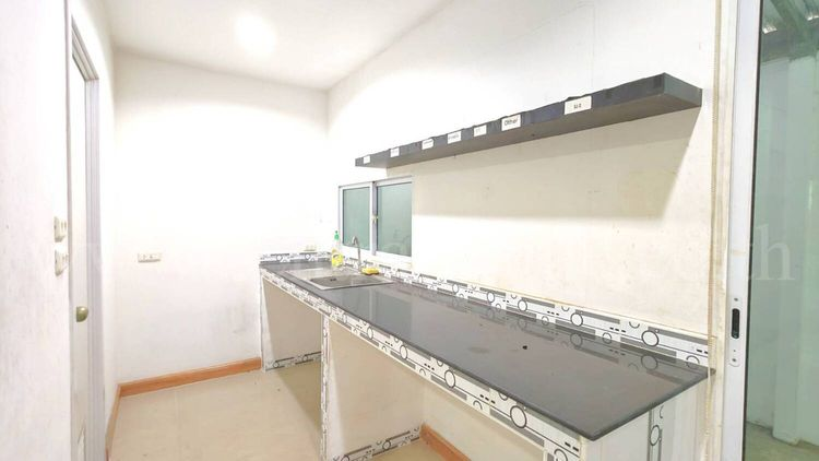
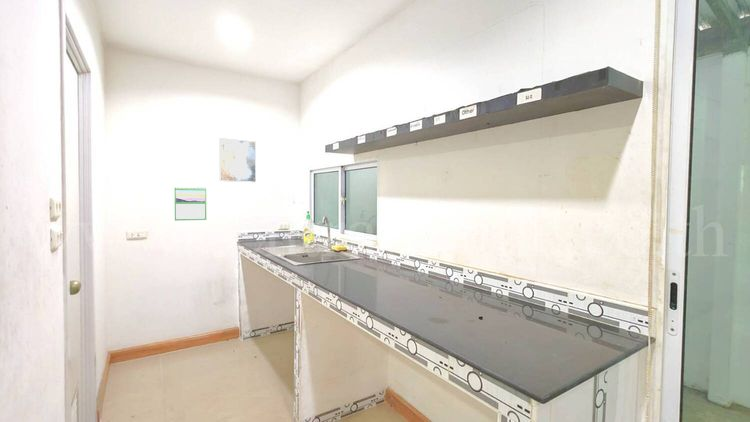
+ calendar (190, 203)
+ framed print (238, 160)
